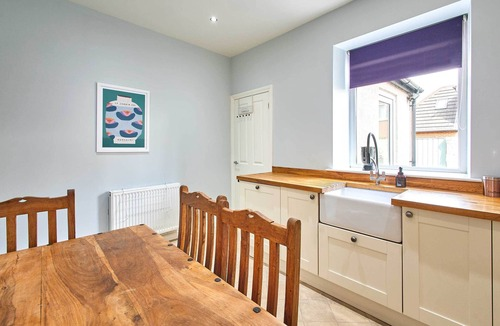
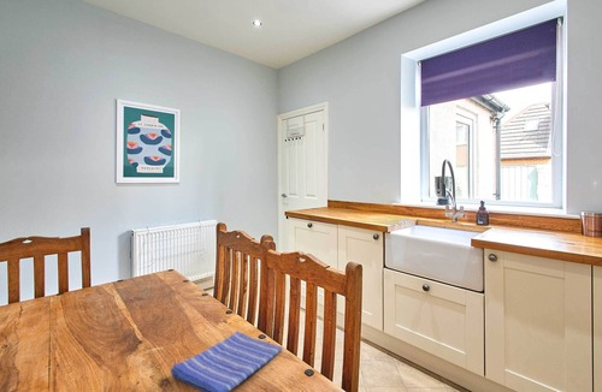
+ dish towel (229, 358)
